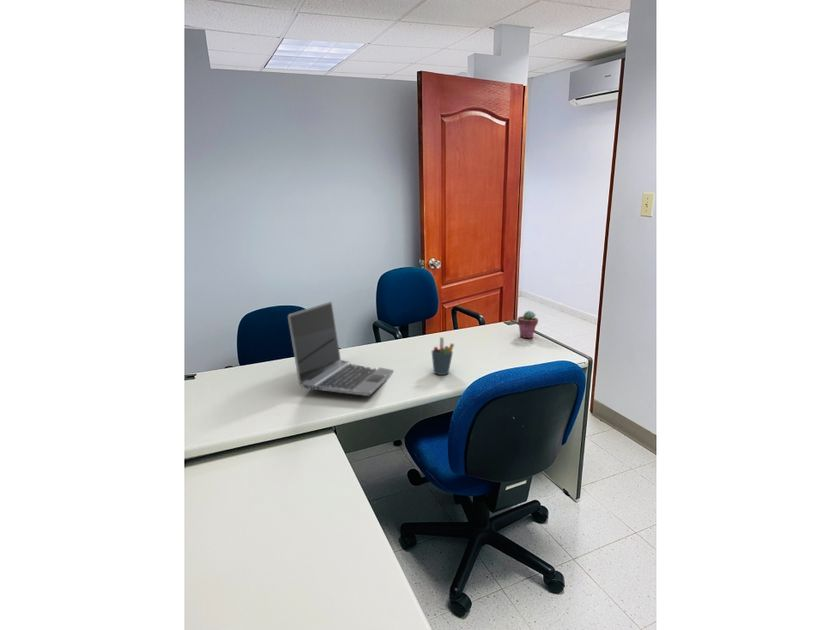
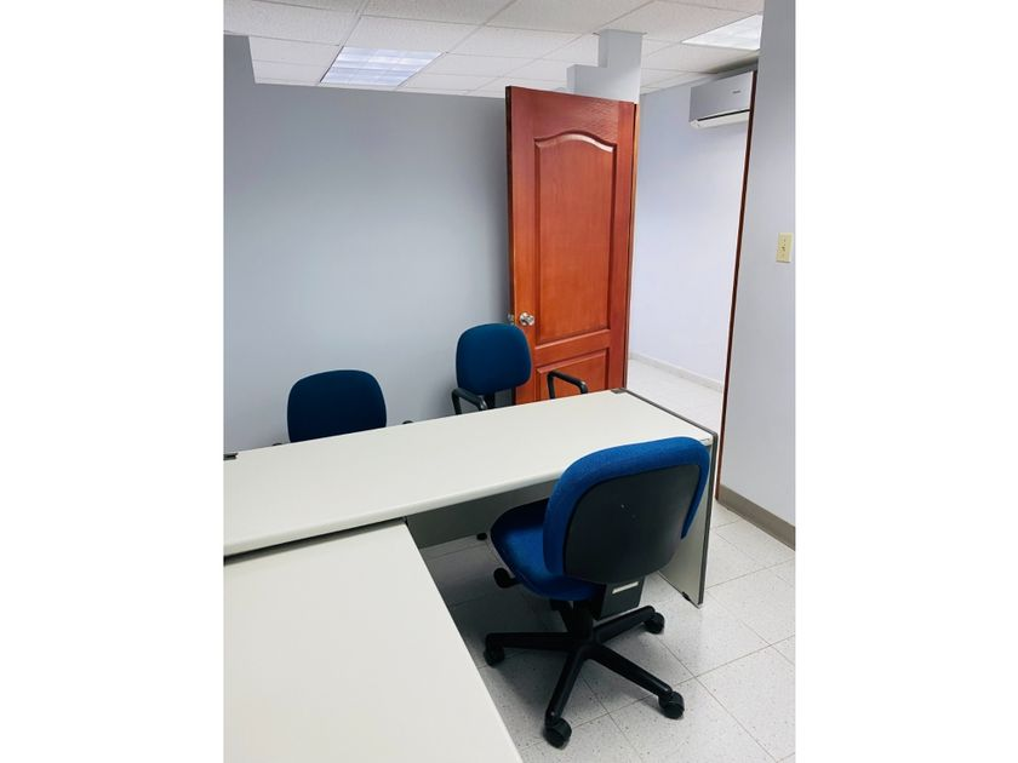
- laptop (338, 345)
- potted succulent (527, 323)
- pen holder (442, 356)
